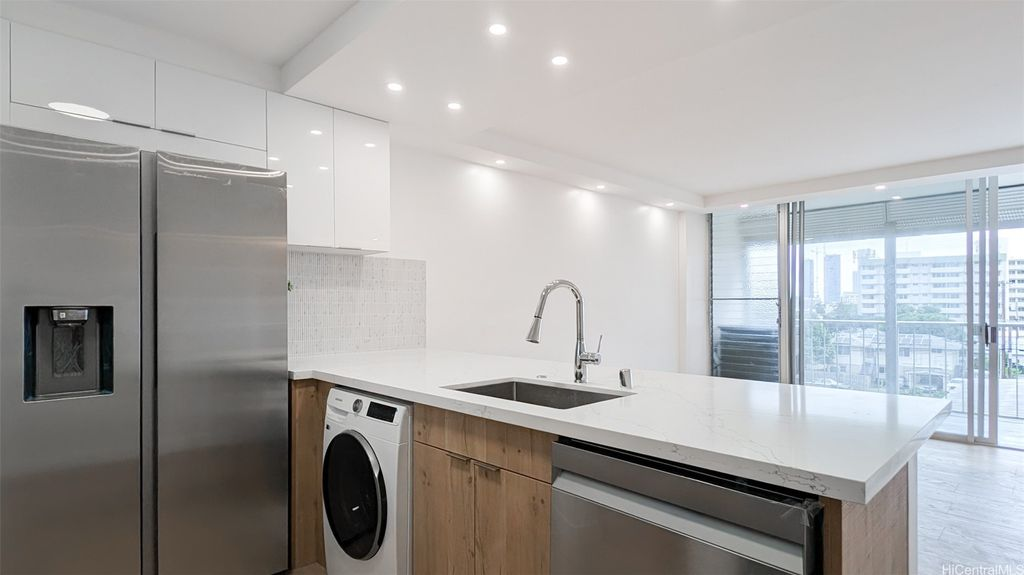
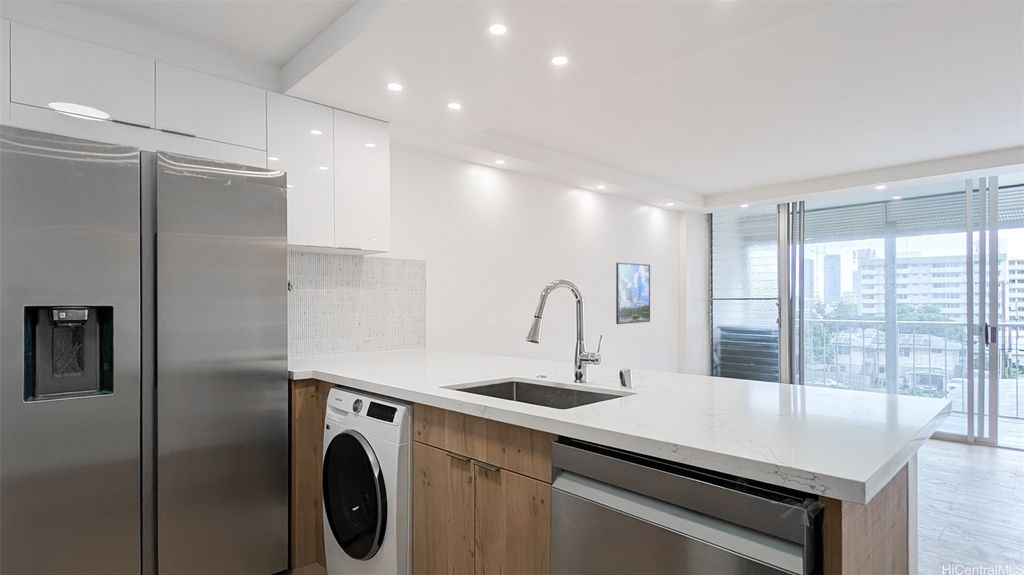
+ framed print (633, 293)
